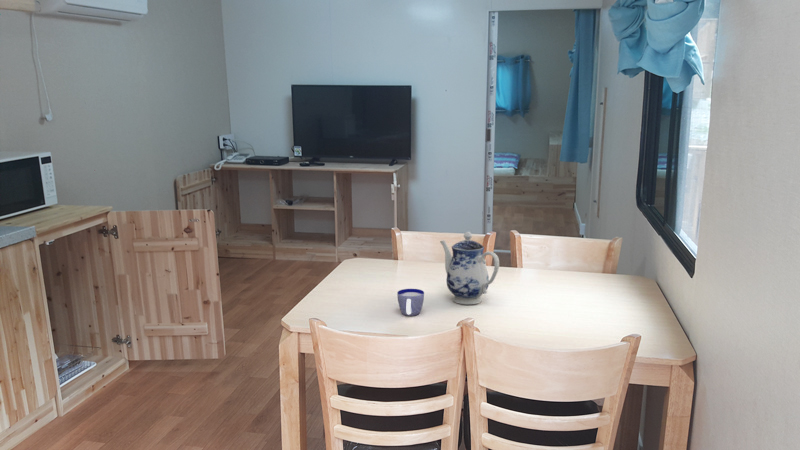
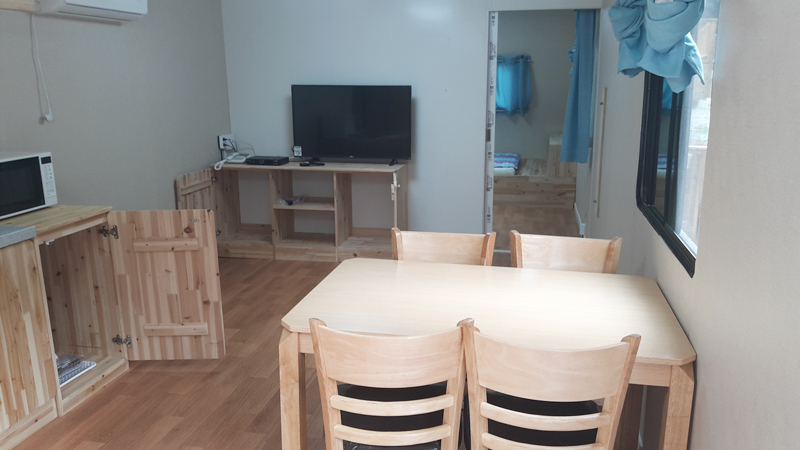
- teapot (467, 266)
- cup (410, 304)
